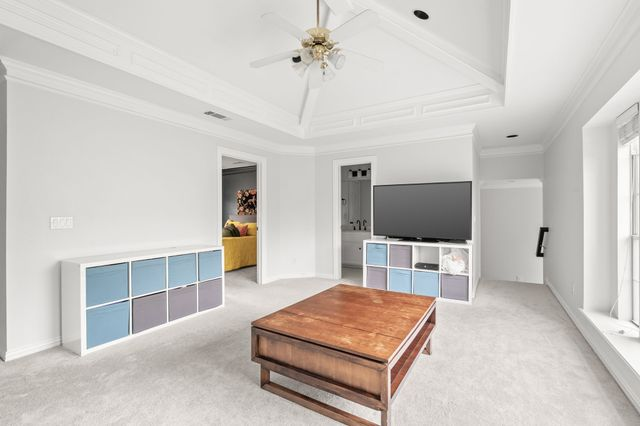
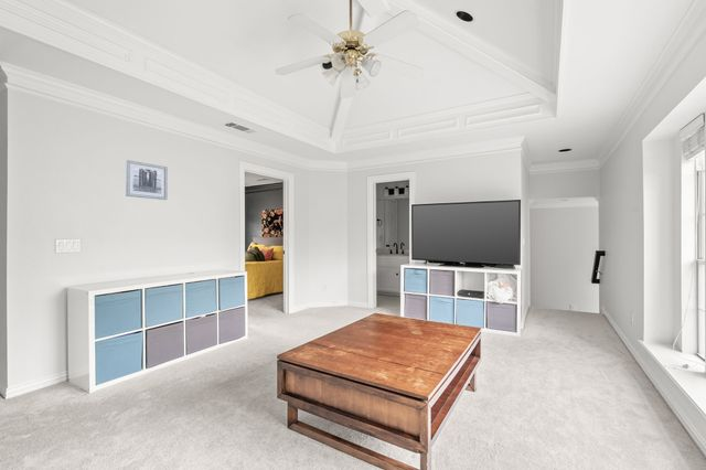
+ wall art (147, 180)
